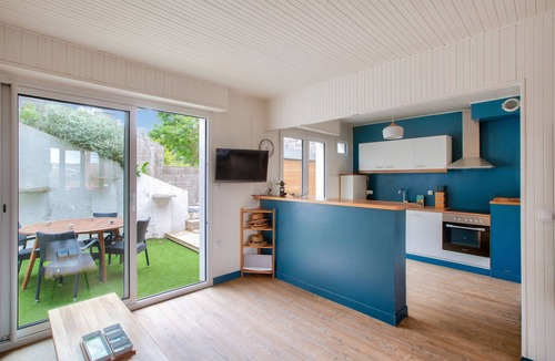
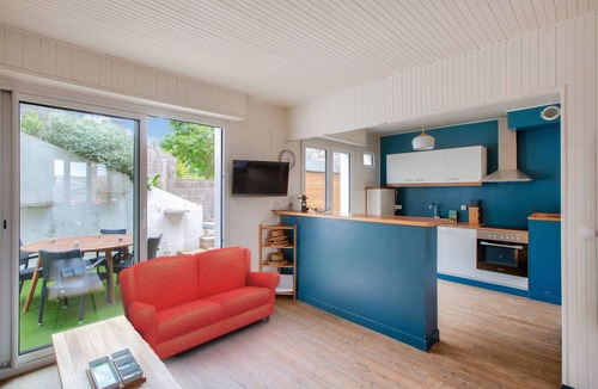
+ sofa (206, 292)
